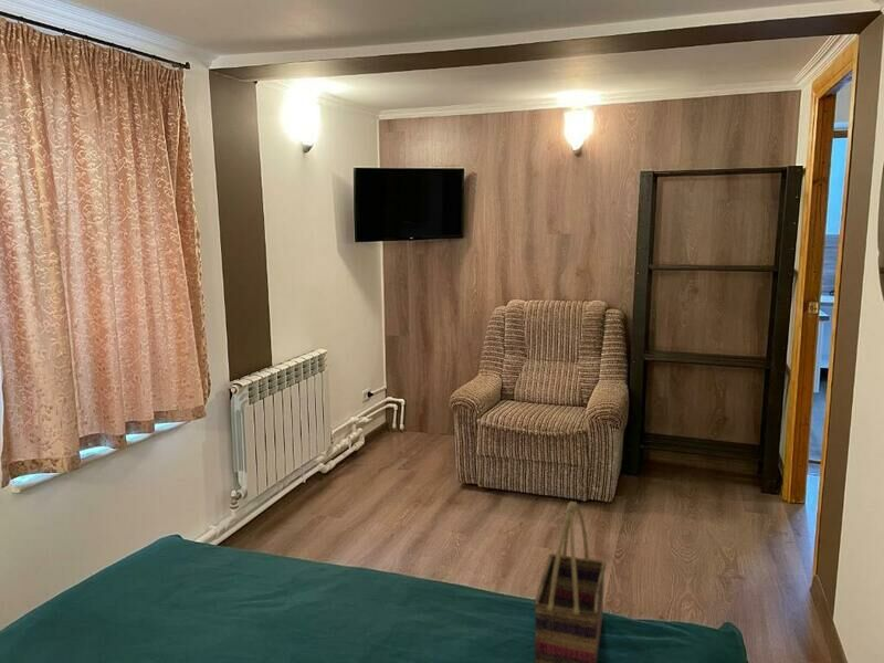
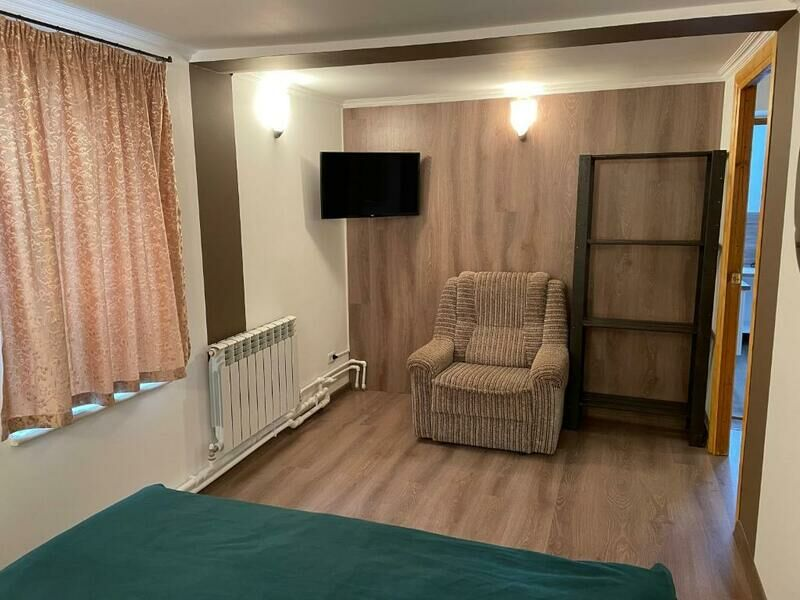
- woven basket (571, 572)
